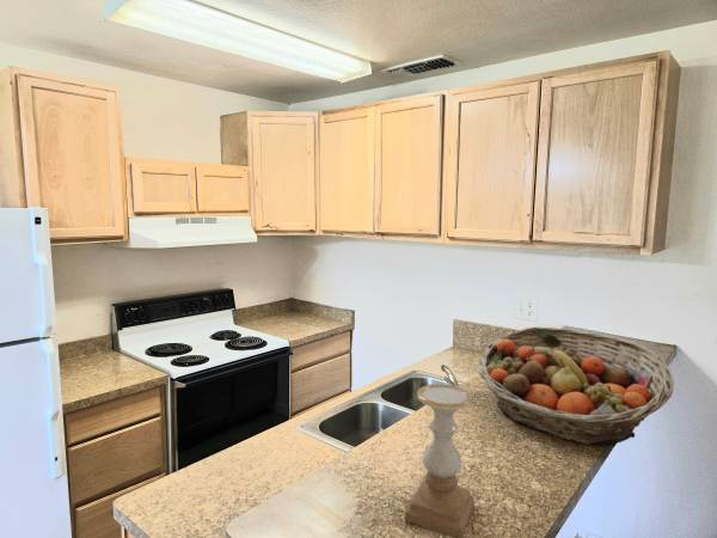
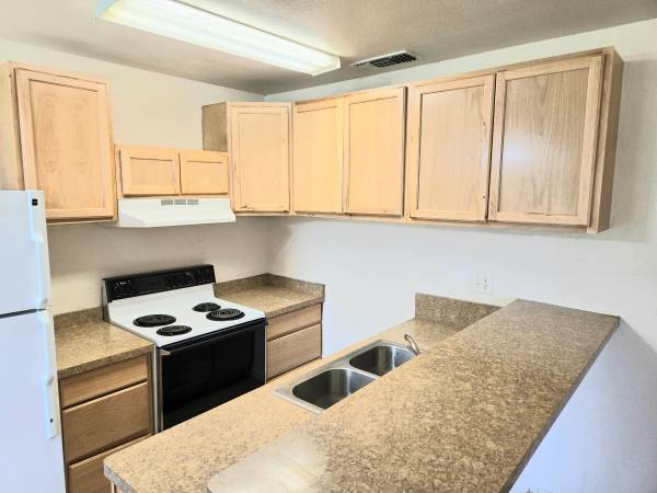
- candle holder (442, 453)
- fruit basket (565, 379)
